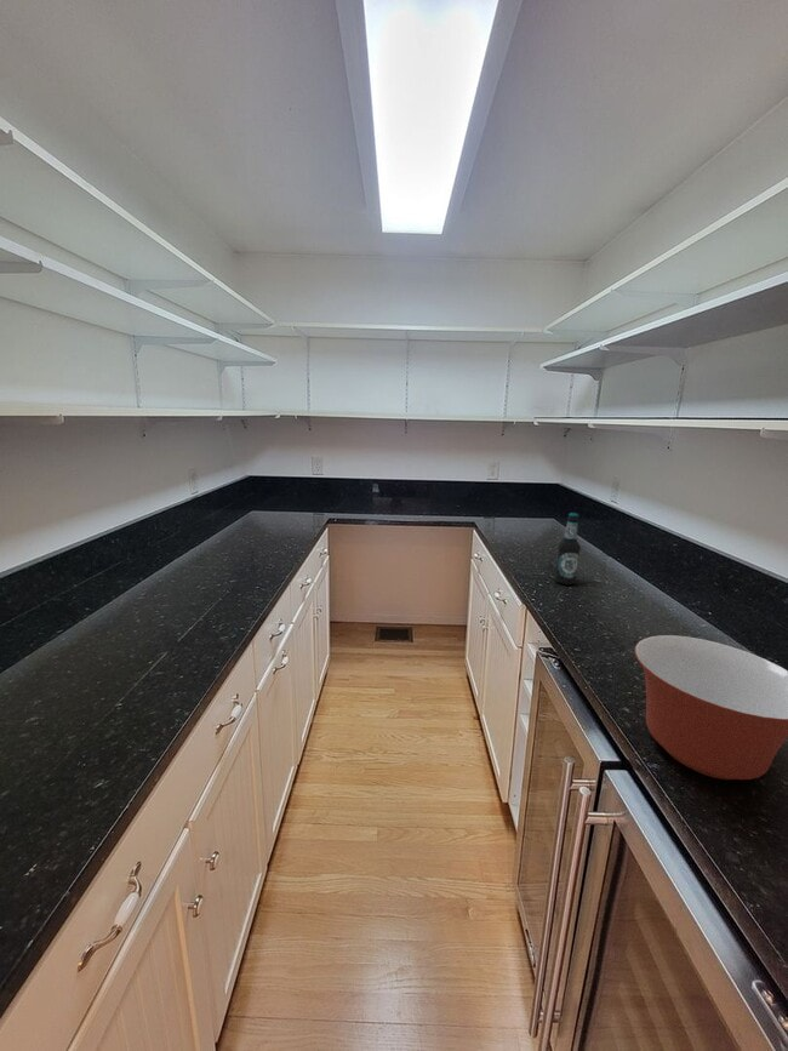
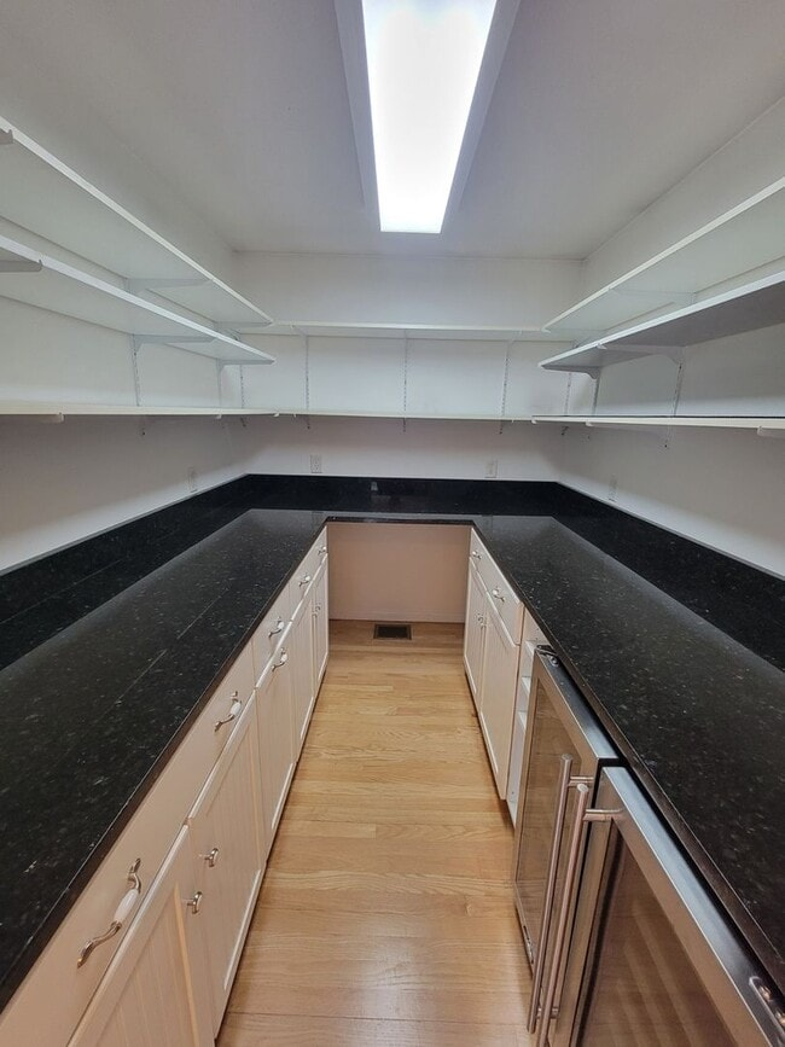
- mixing bowl (709, 712)
- bottle (569, 548)
